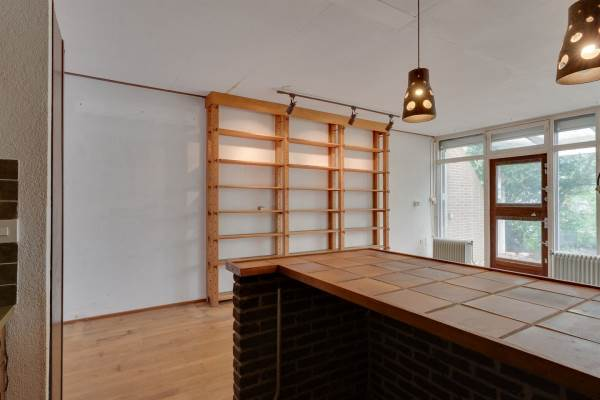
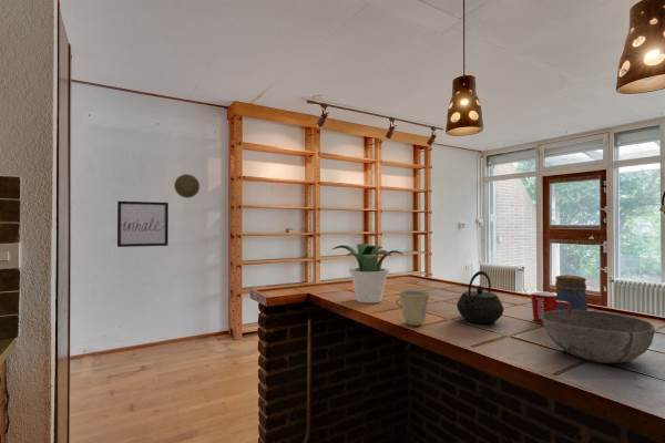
+ decorative plate (186, 185)
+ bowl (594, 336)
+ potted plant (366, 271)
+ kettle (478, 296)
+ mug (550, 307)
+ jar (570, 295)
+ cup (413, 307)
+ wall art (143, 224)
